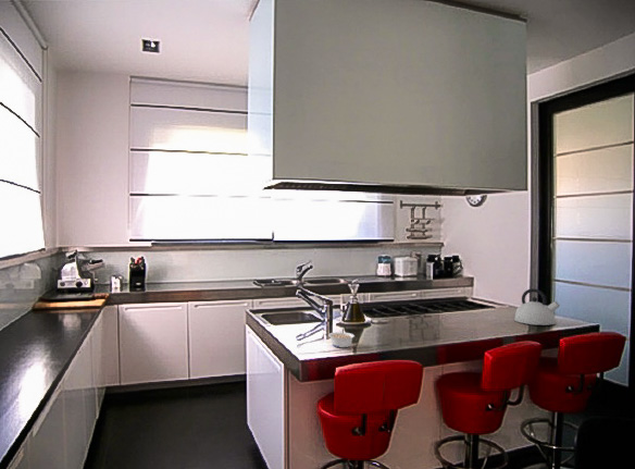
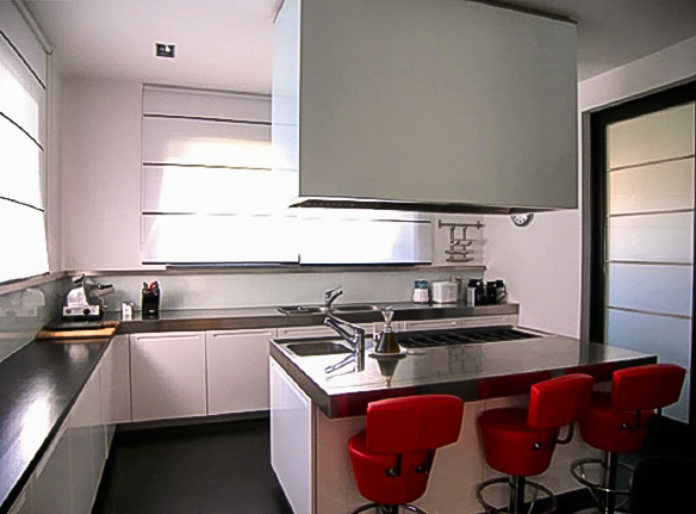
- kettle (536, 305)
- legume (340, 338)
